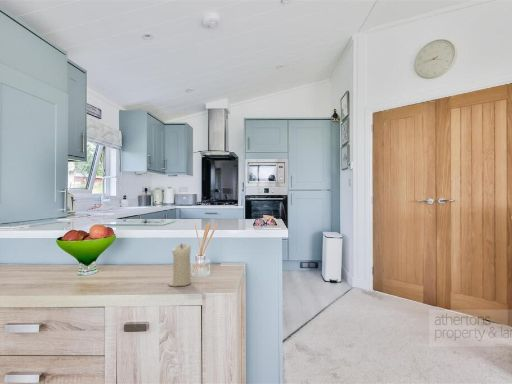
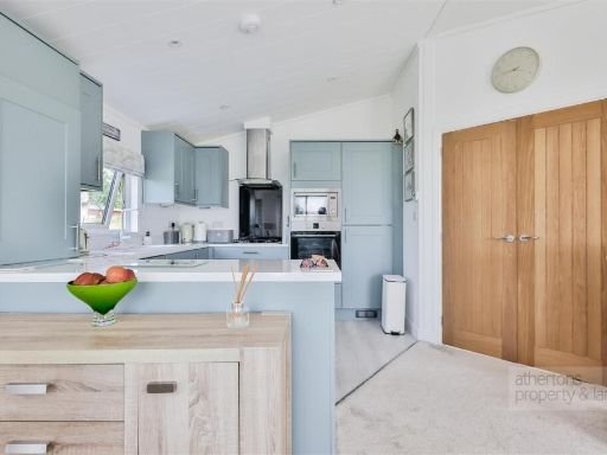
- candle (180, 263)
